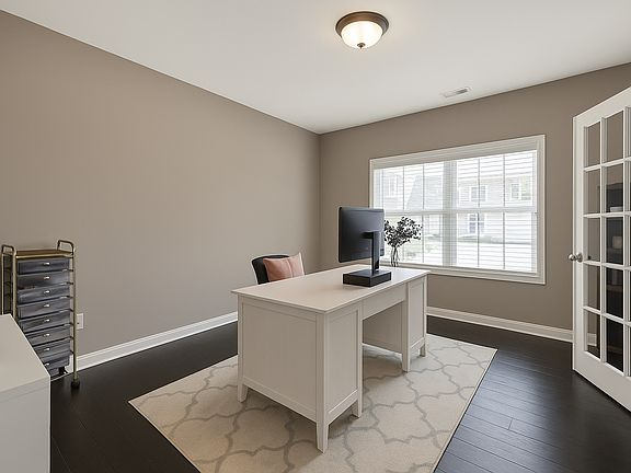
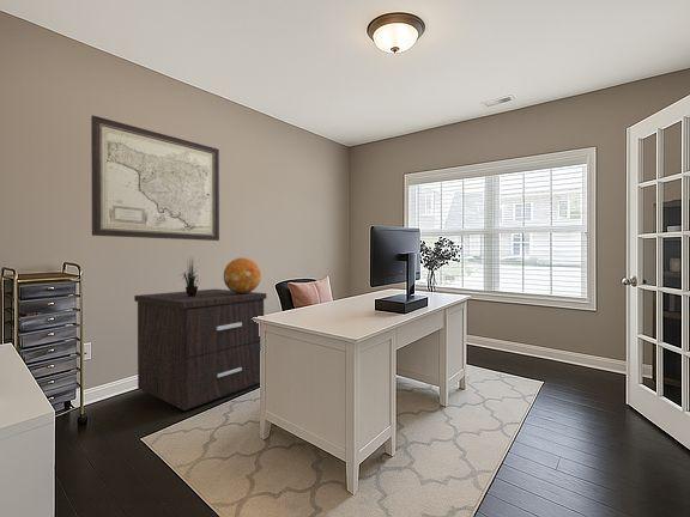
+ wall art (163, 185)
+ decorative sphere (242, 275)
+ potted plant (189, 273)
+ nightstand (202, 340)
